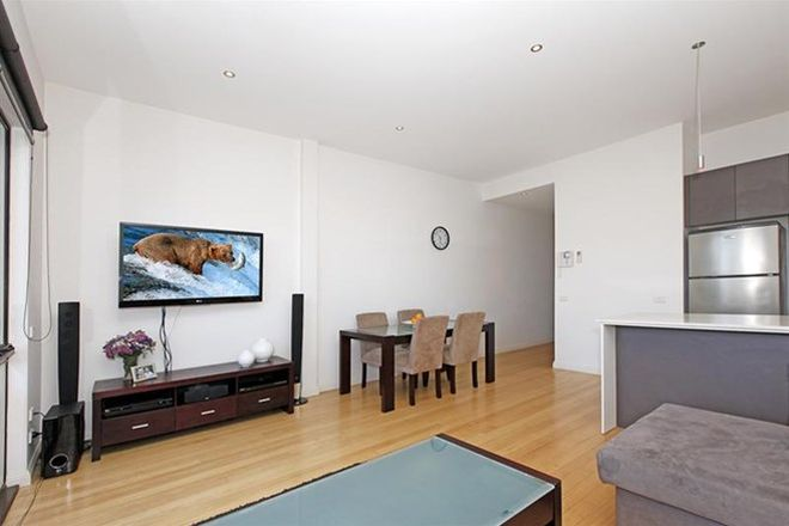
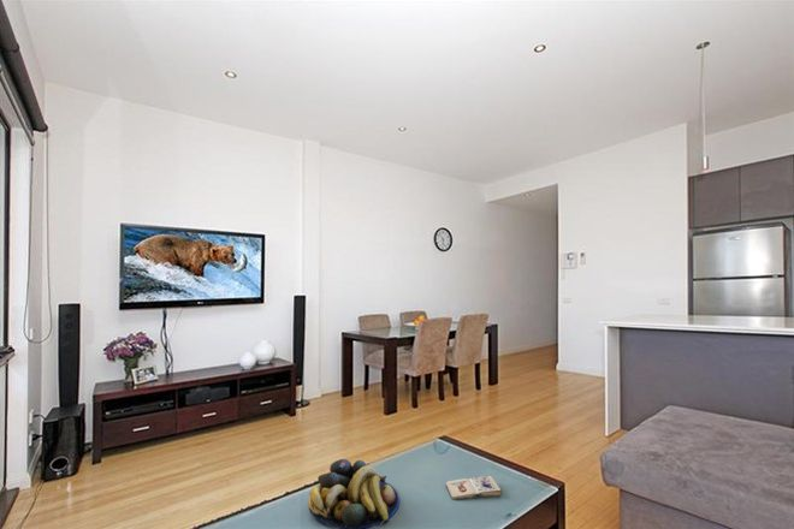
+ paperback book (475, 486)
+ fruit bowl (355, 485)
